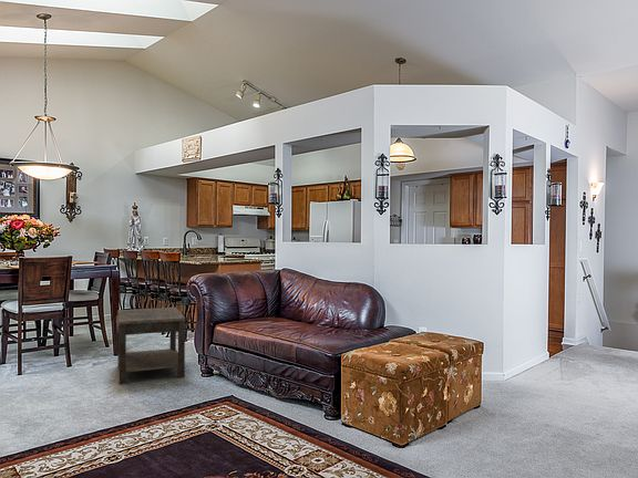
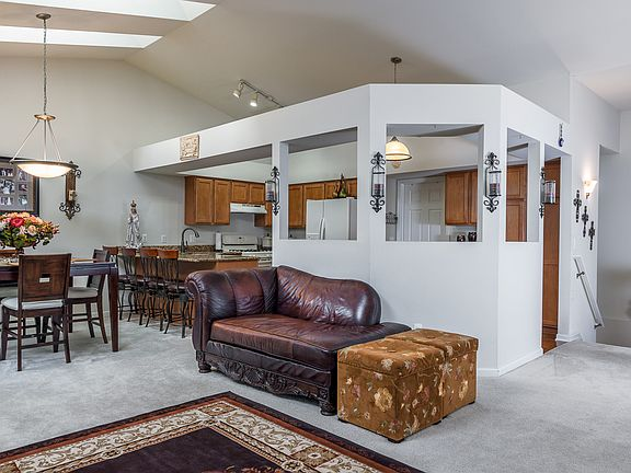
- side table (148, 351)
